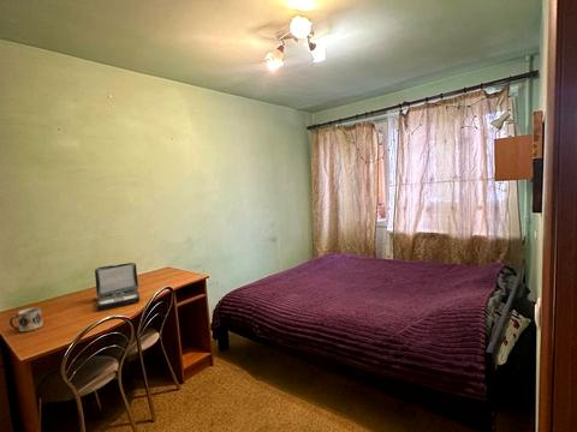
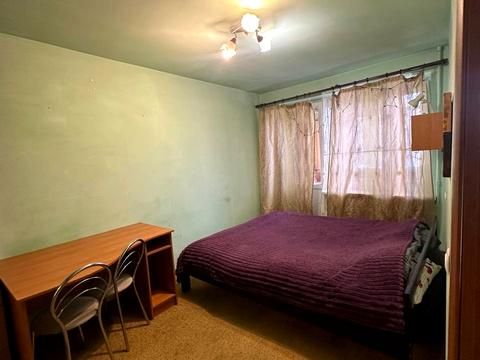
- laptop (117, 284)
- mug (28, 319)
